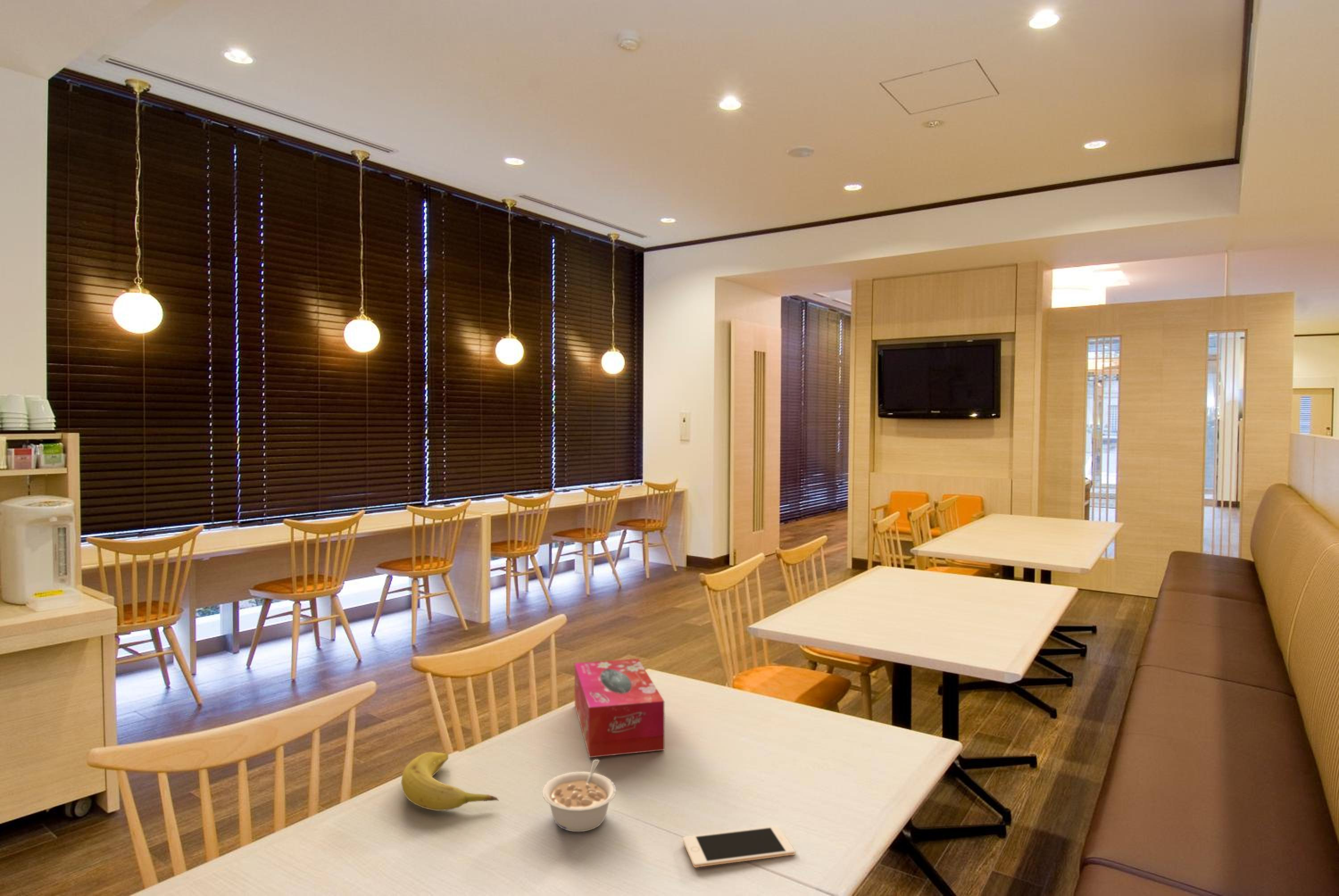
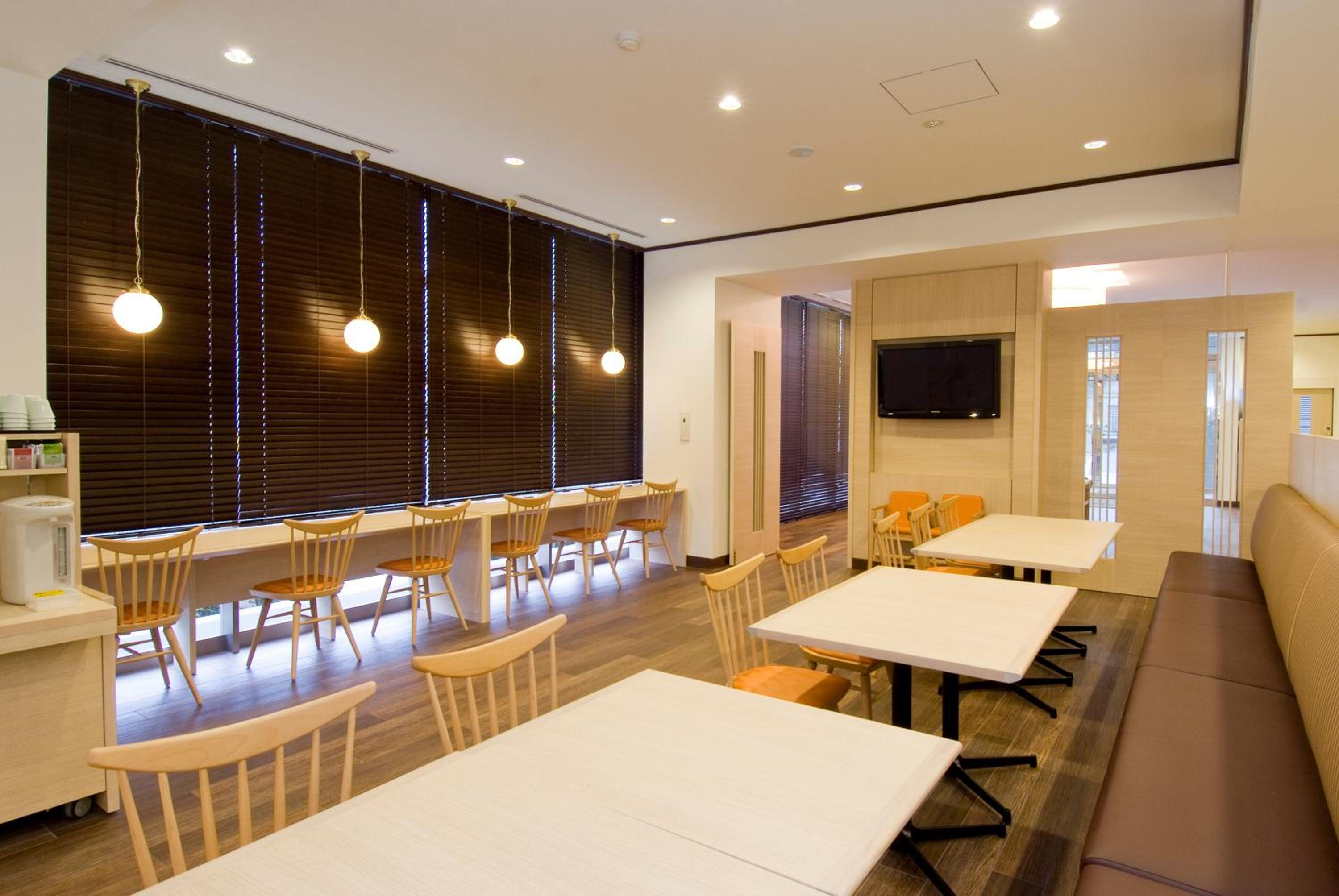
- tissue box (616, 703)
- legume (578, 799)
- cell phone (738, 846)
- fruit (452, 786)
